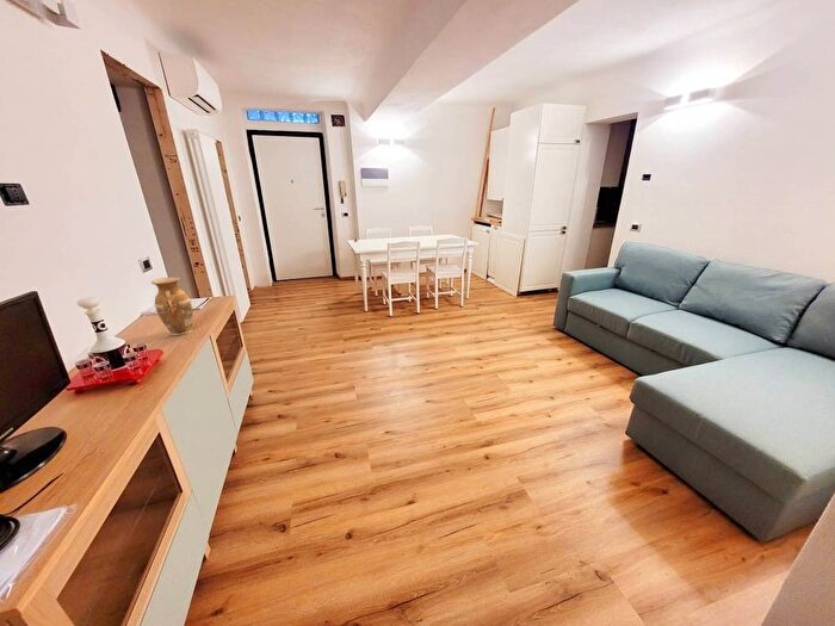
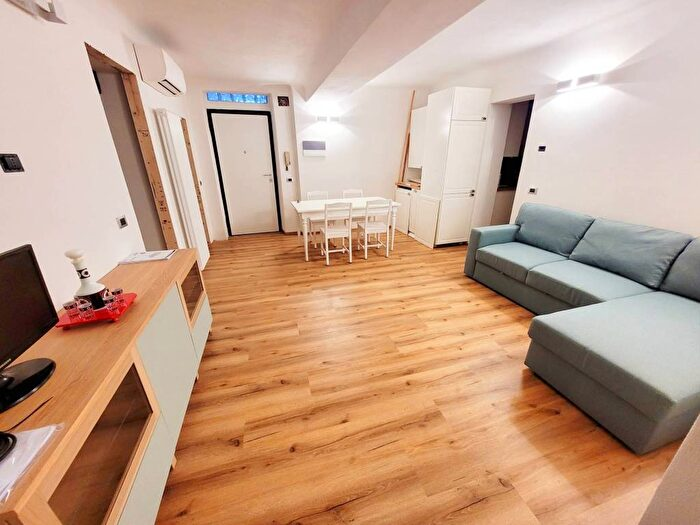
- vase (174, 306)
